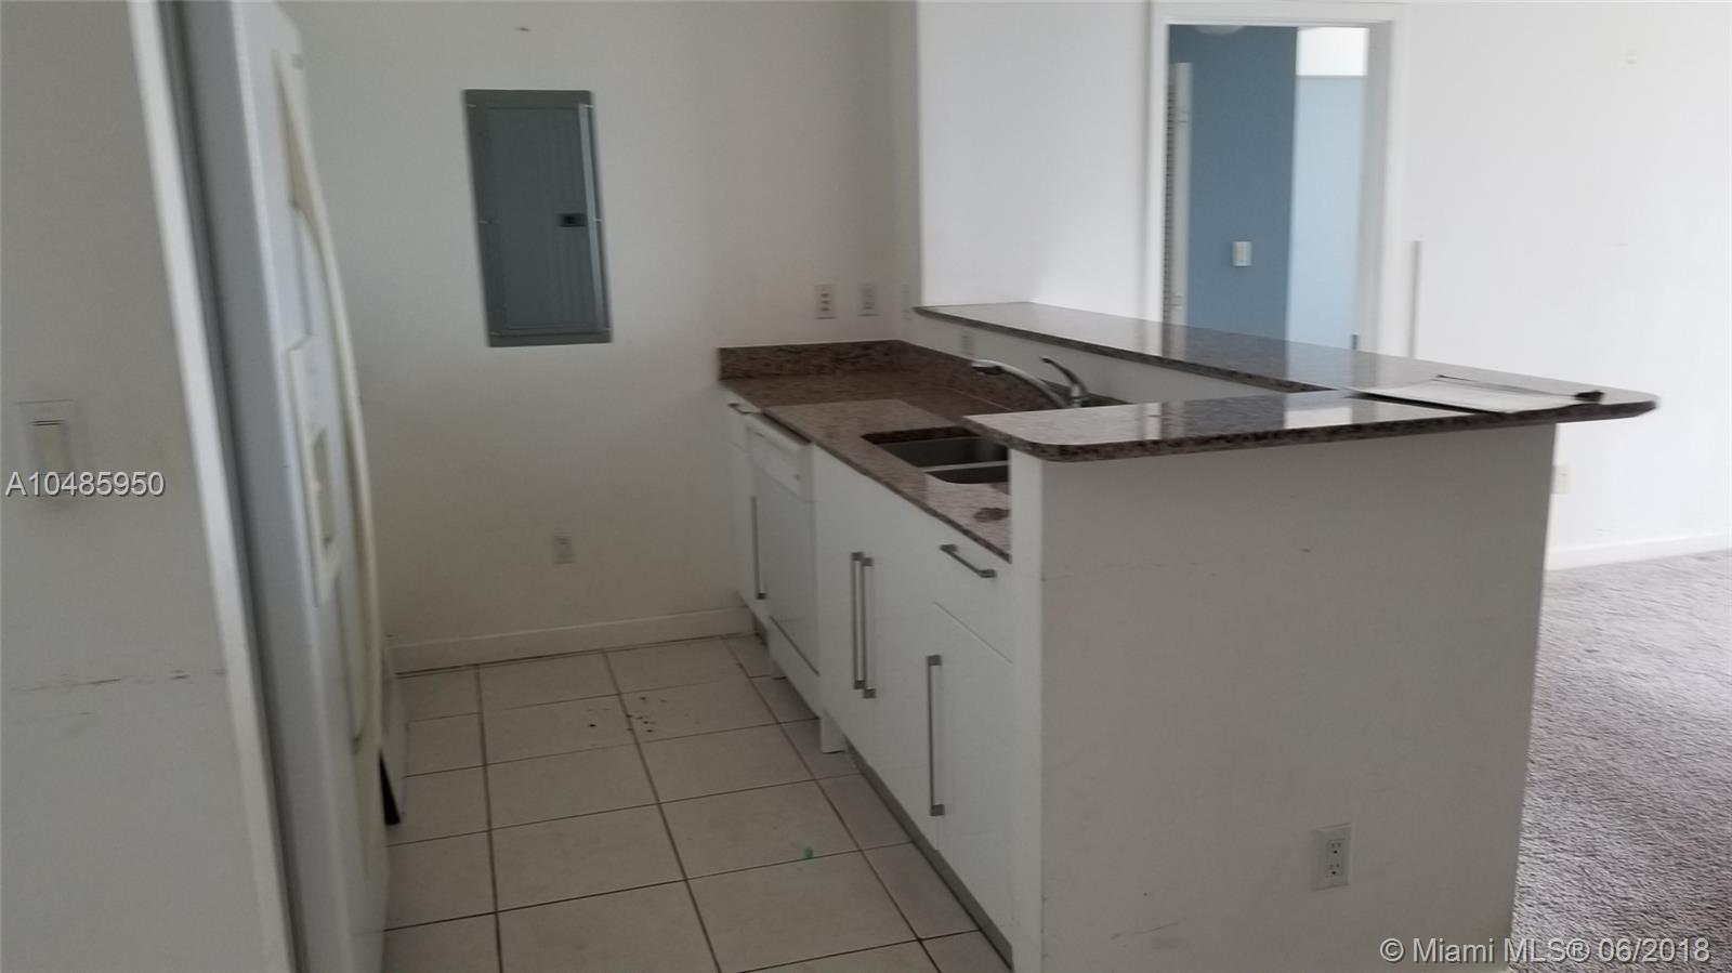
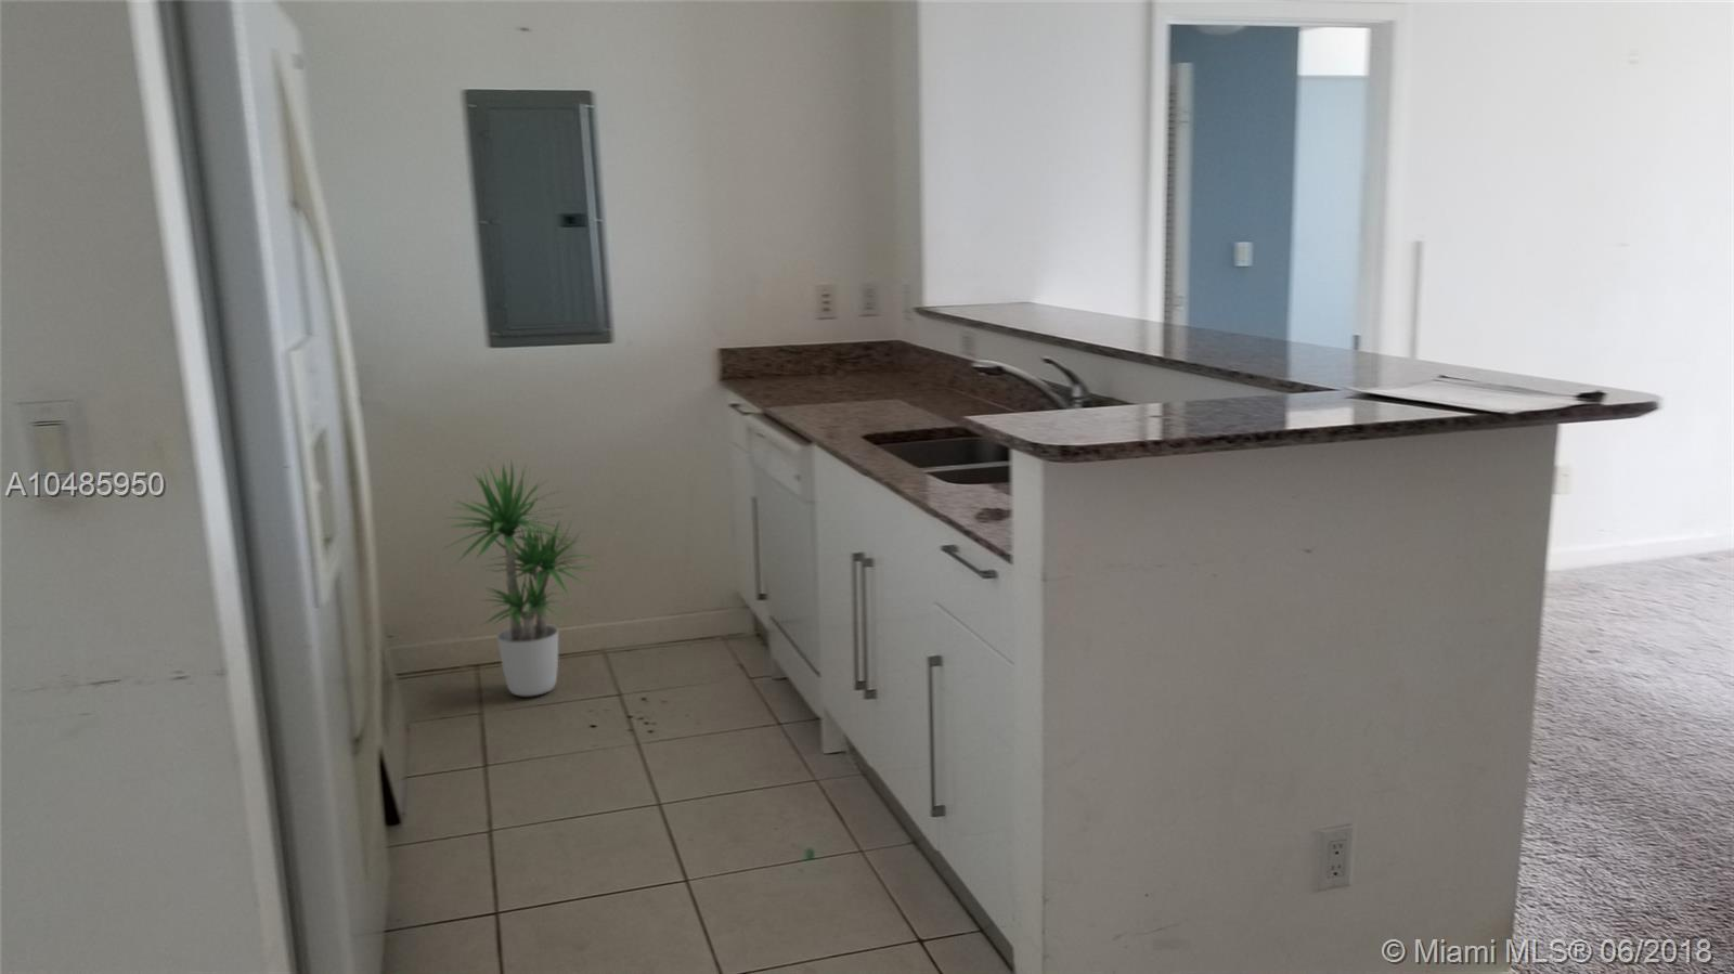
+ potted plant (523, 574)
